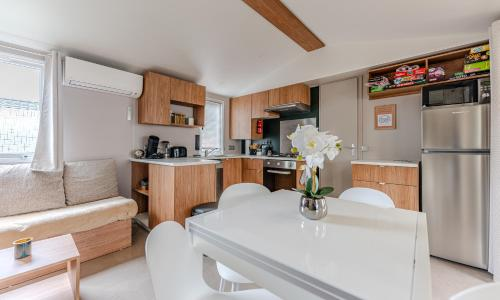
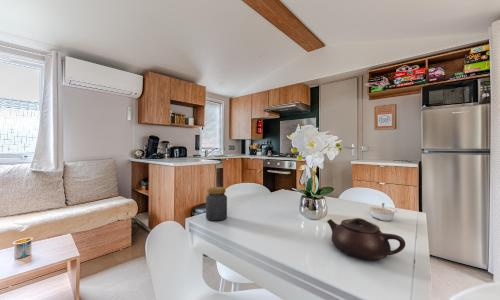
+ legume (381, 212)
+ jar (216, 203)
+ teapot (360, 235)
